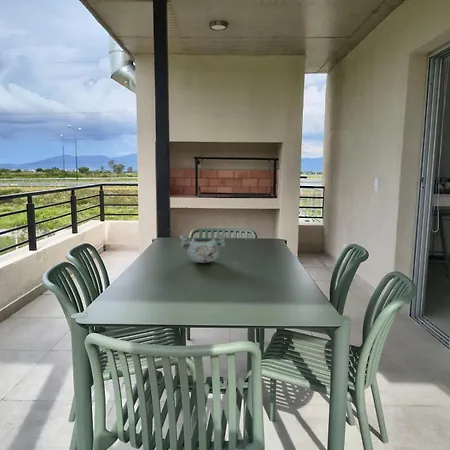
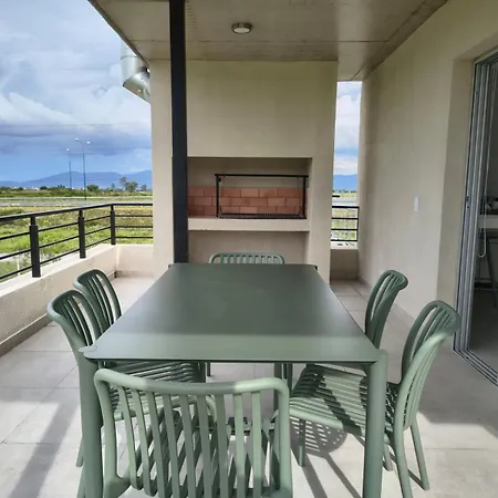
- decorative bowl (202, 247)
